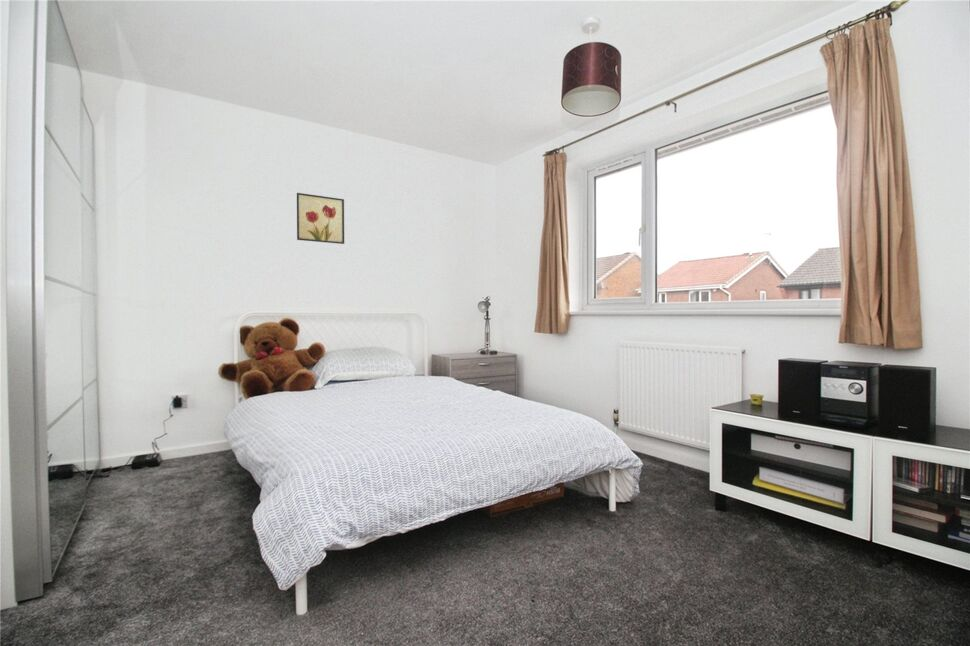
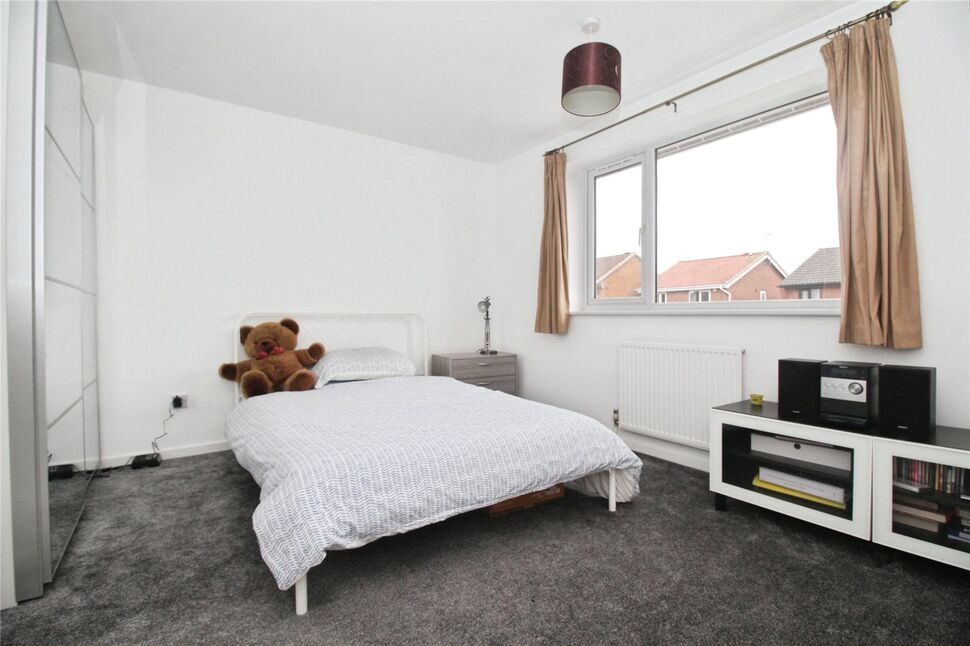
- wall art (320, 219)
